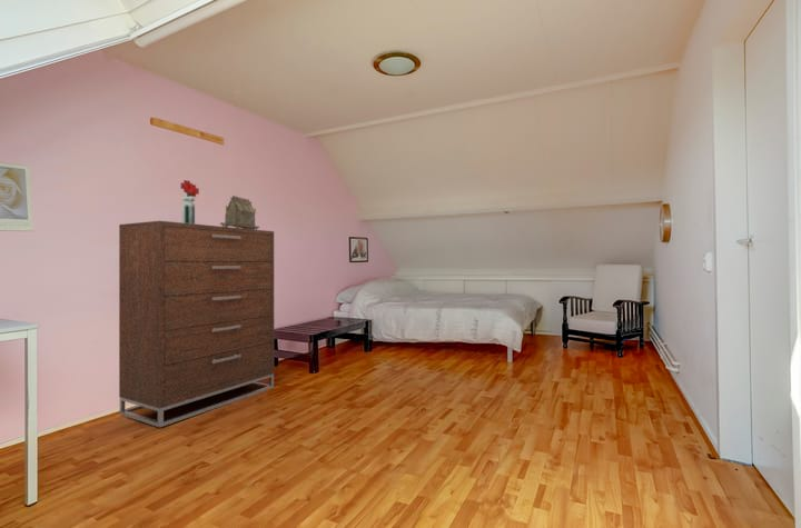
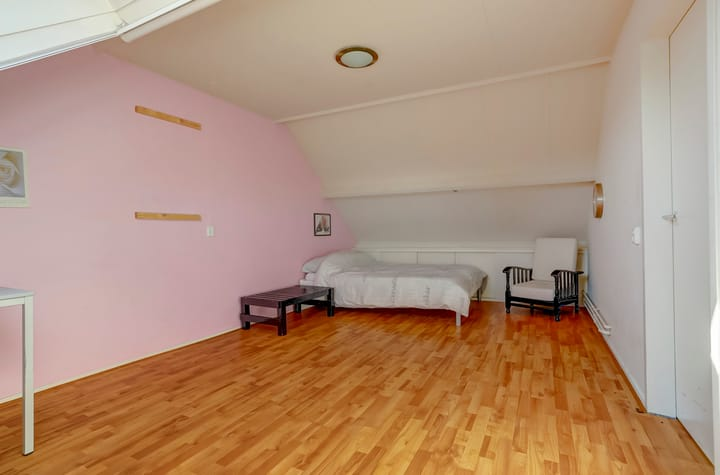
- dresser (205, 313)
- decorative box (240, 212)
- potted flower (189, 203)
